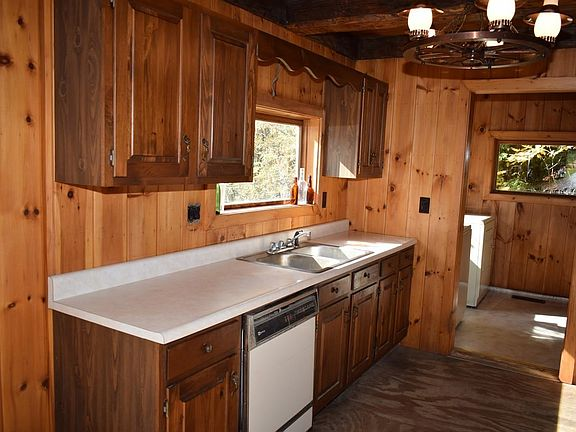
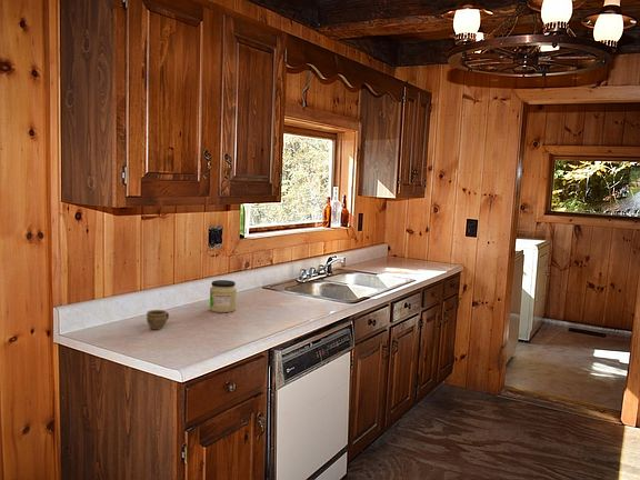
+ jar (222, 296)
+ cup (159, 319)
